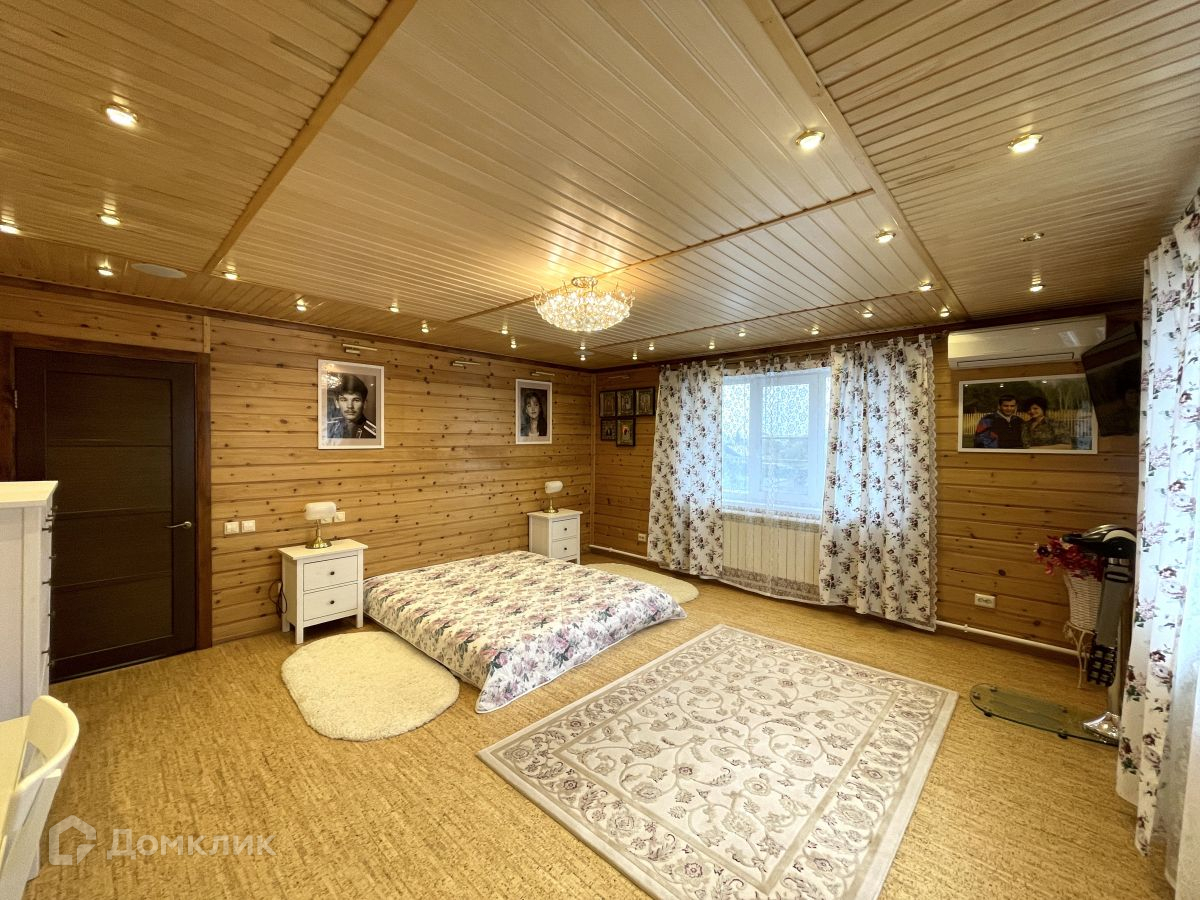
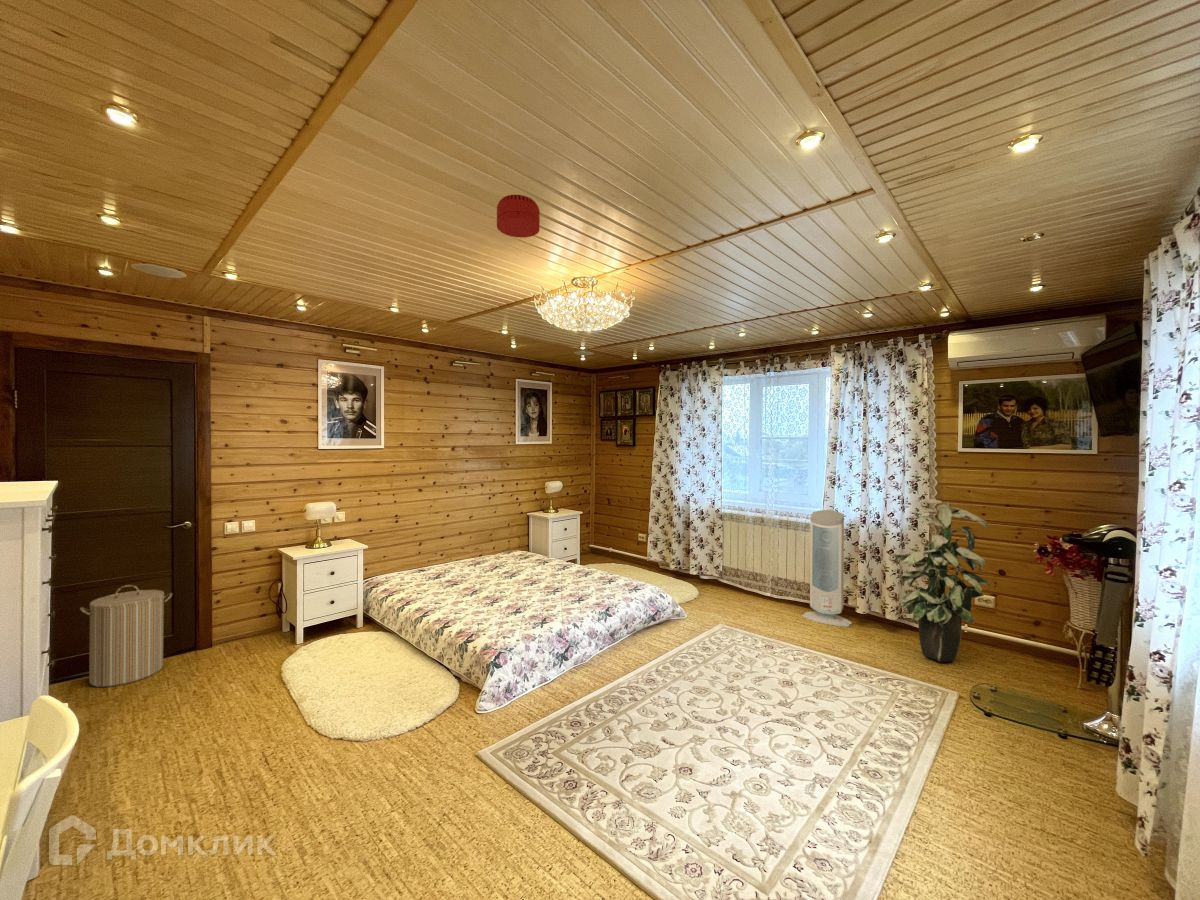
+ laundry hamper (128, 629)
+ indoor plant (938, 576)
+ air purifier (826, 565)
+ smoke detector (518, 215)
